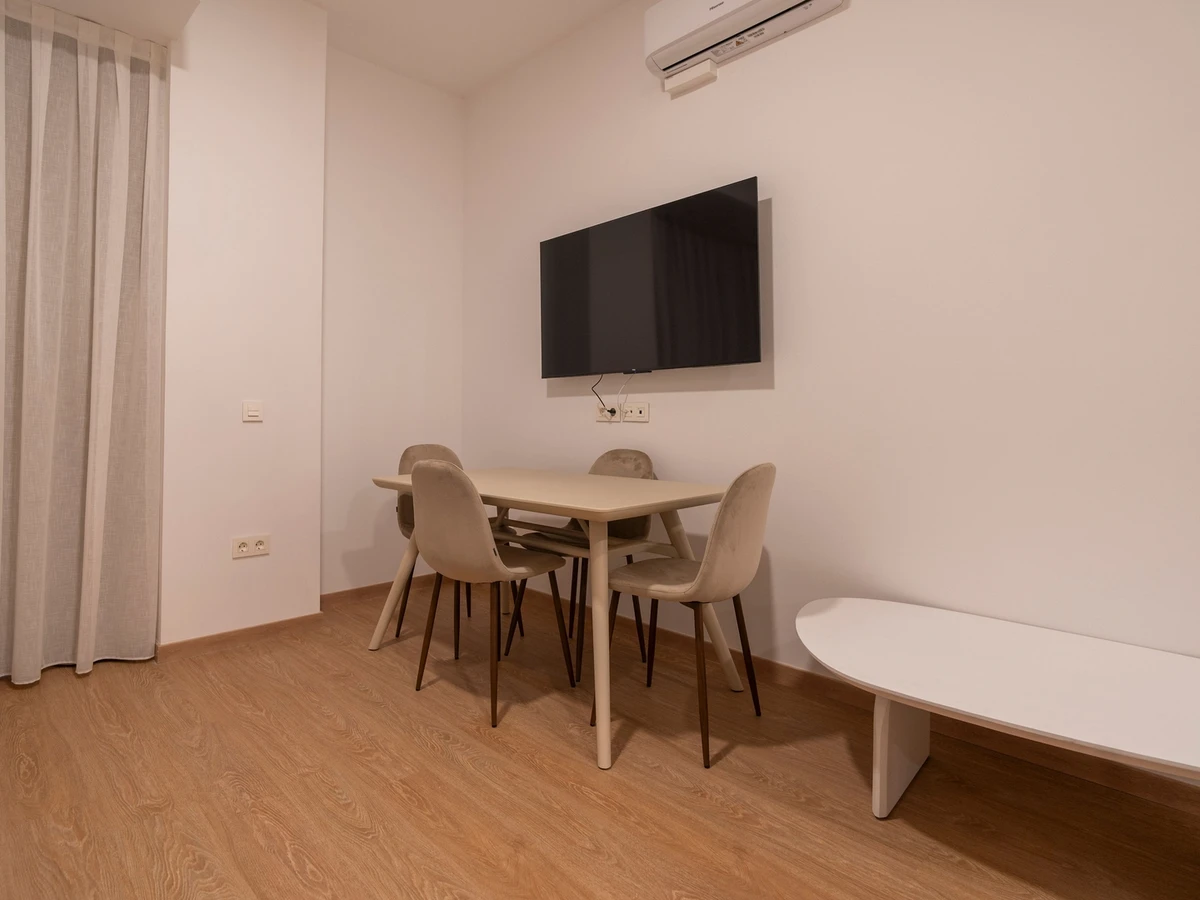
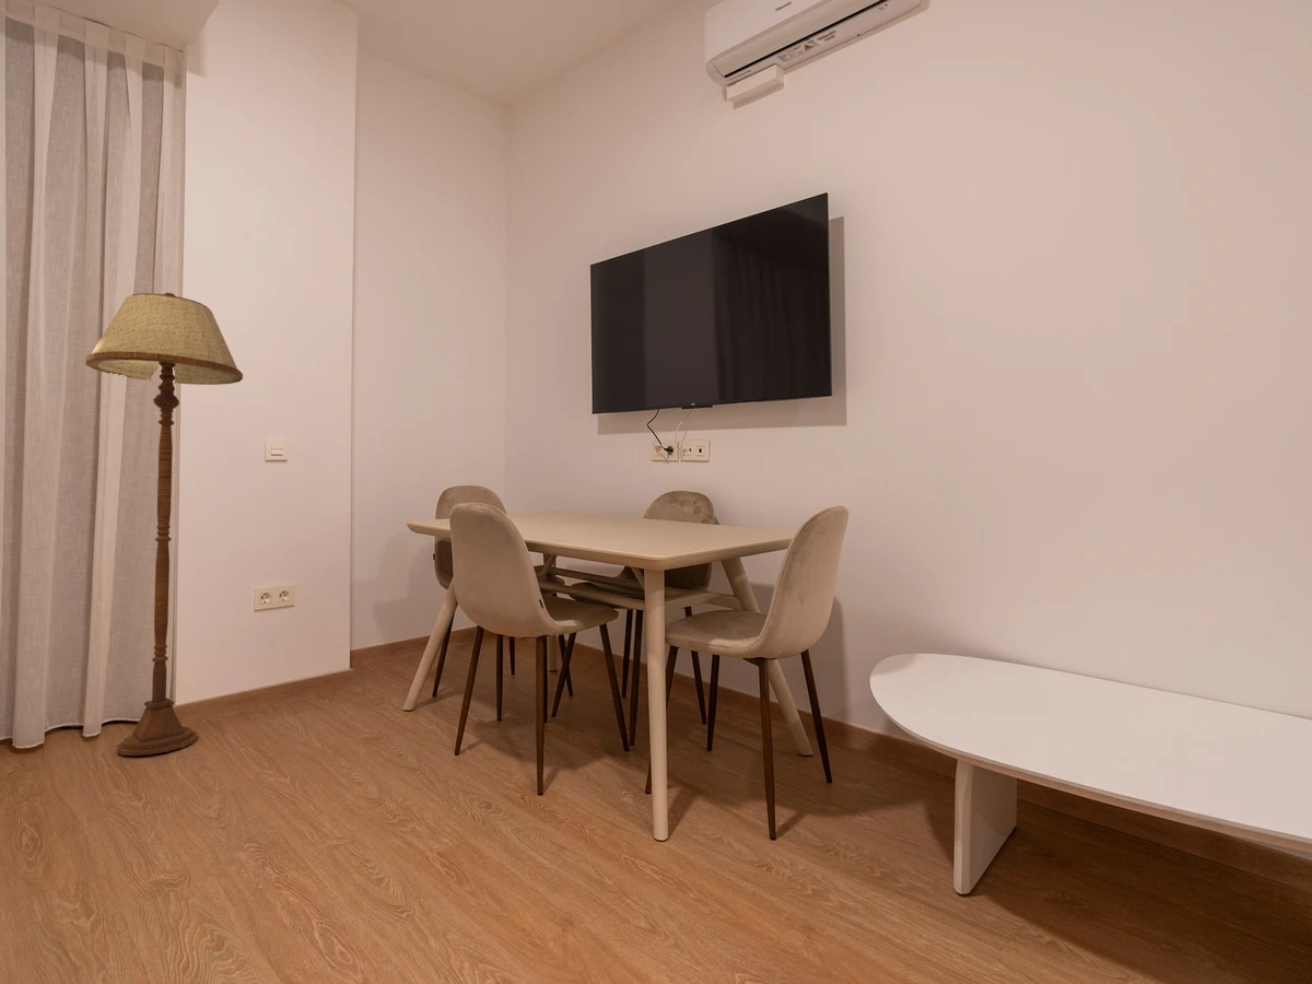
+ floor lamp (164, 515)
